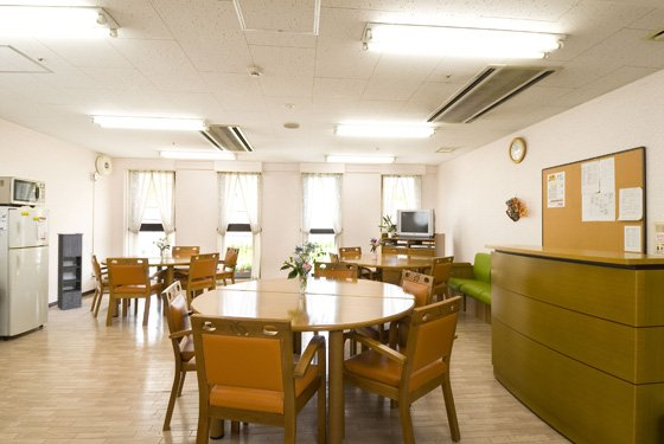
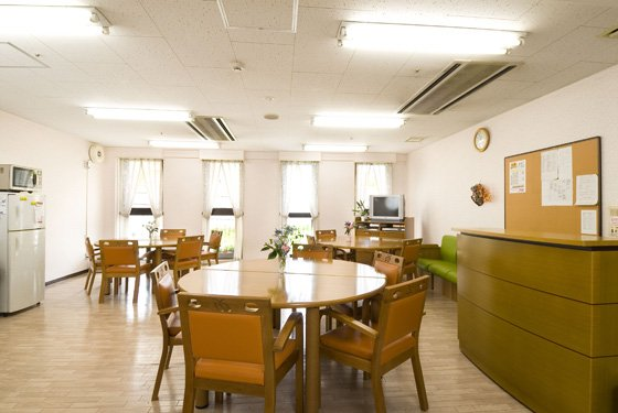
- storage cabinet (70, 270)
